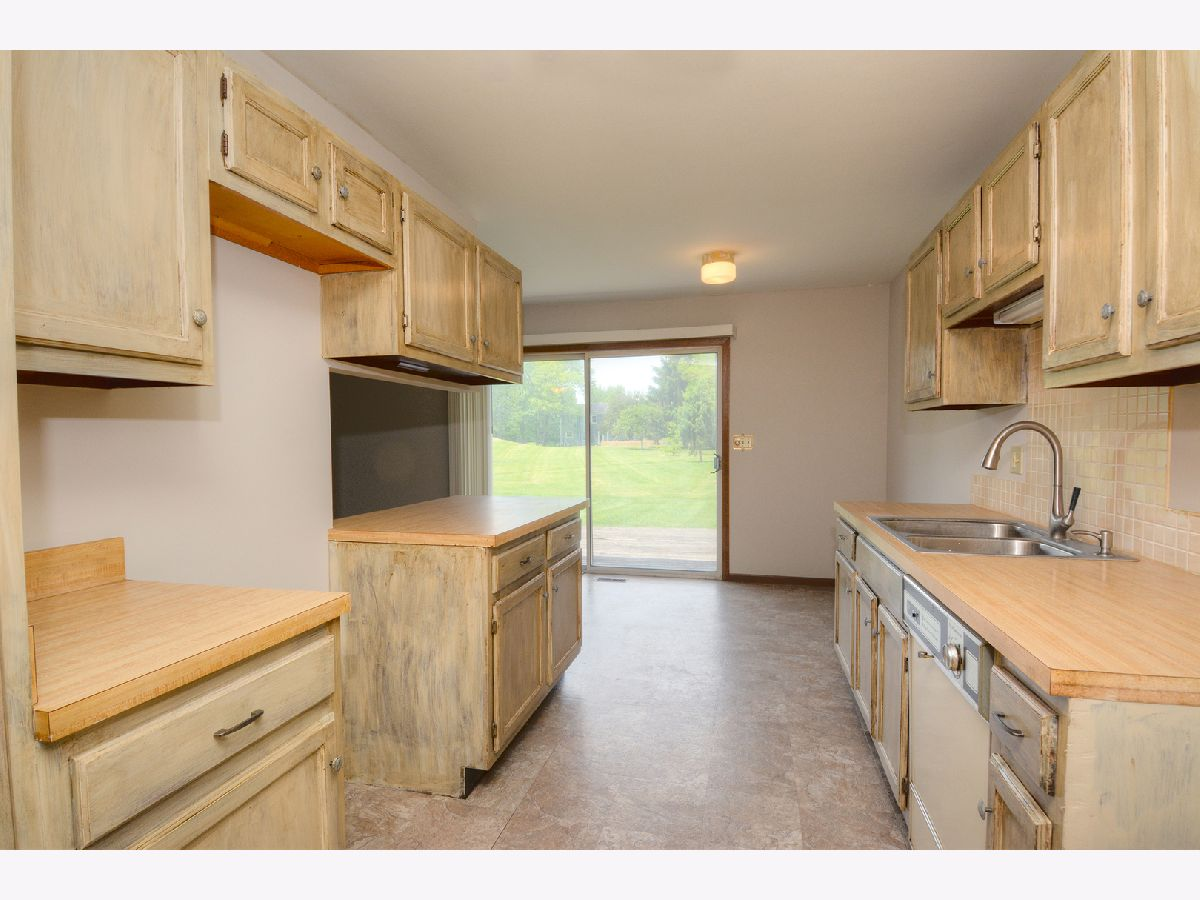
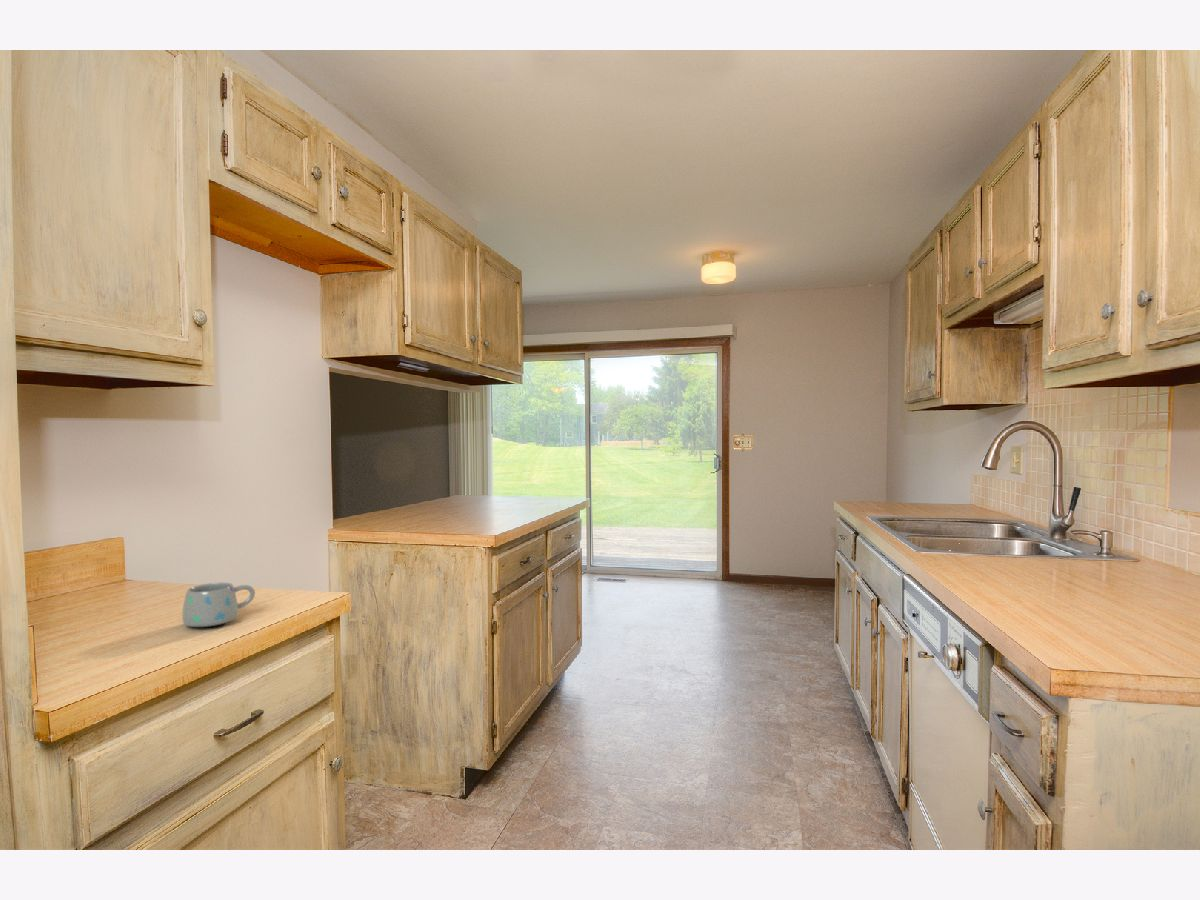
+ mug (220, 603)
